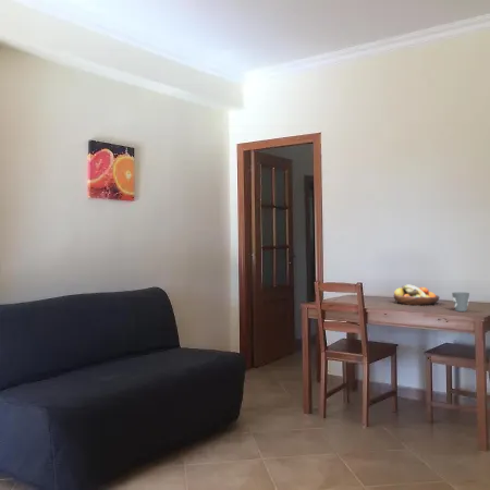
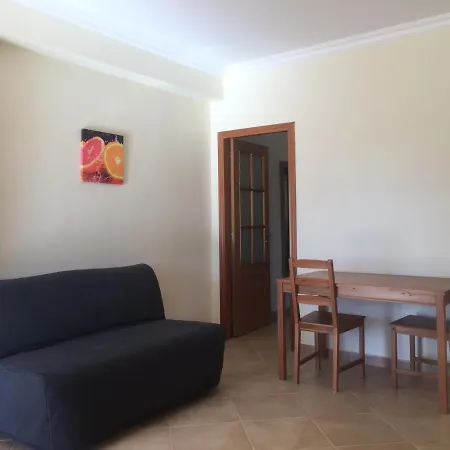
- mug (460, 301)
- fruit bowl (416, 293)
